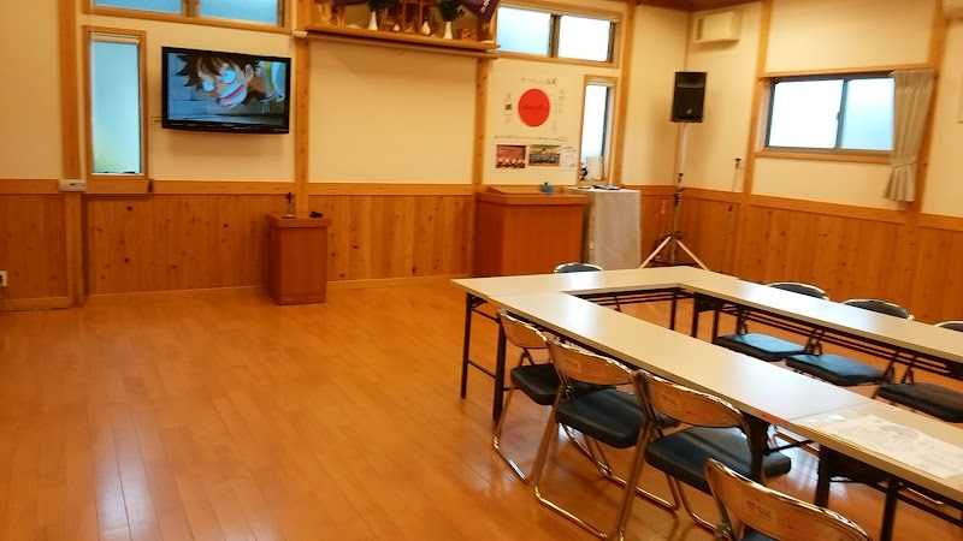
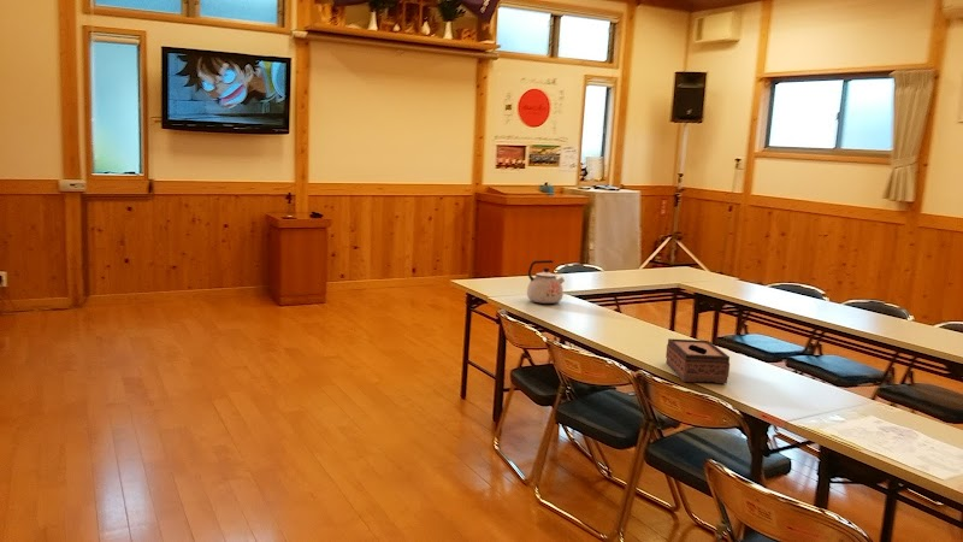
+ kettle (545, 281)
+ tissue box (696, 360)
